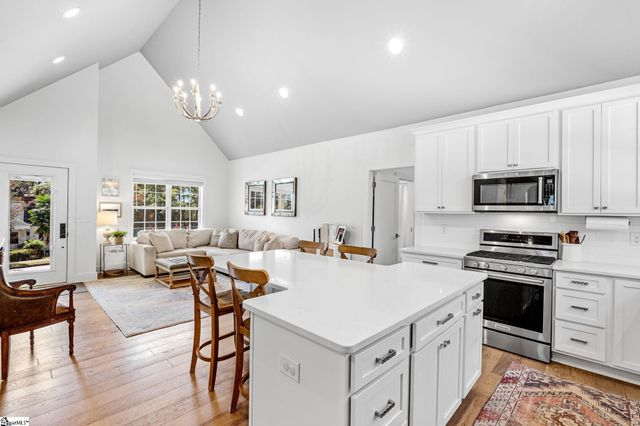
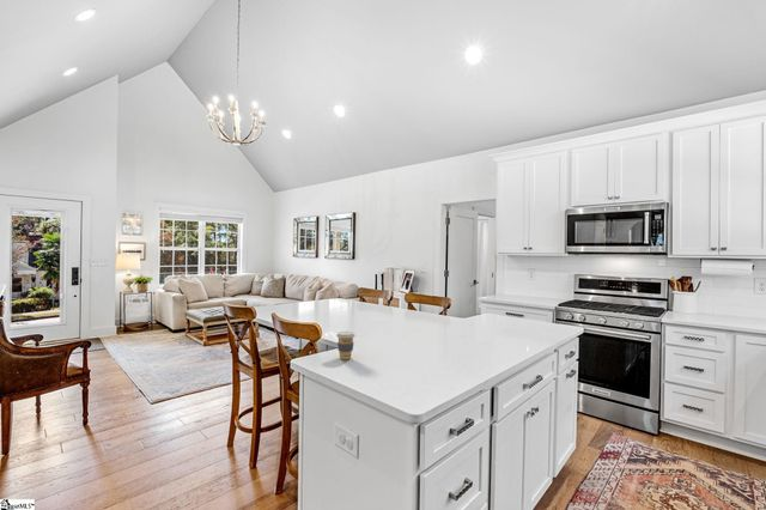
+ coffee cup (345, 345)
